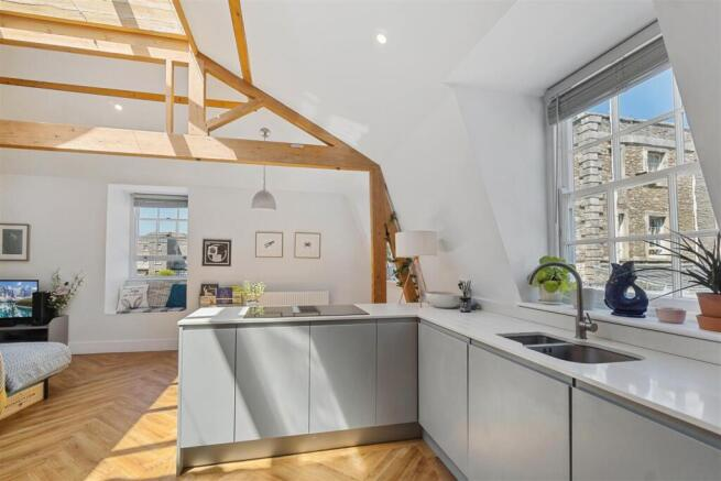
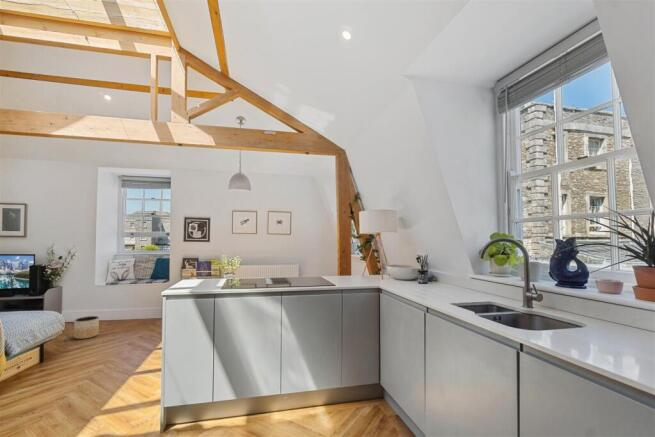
+ planter (86, 327)
